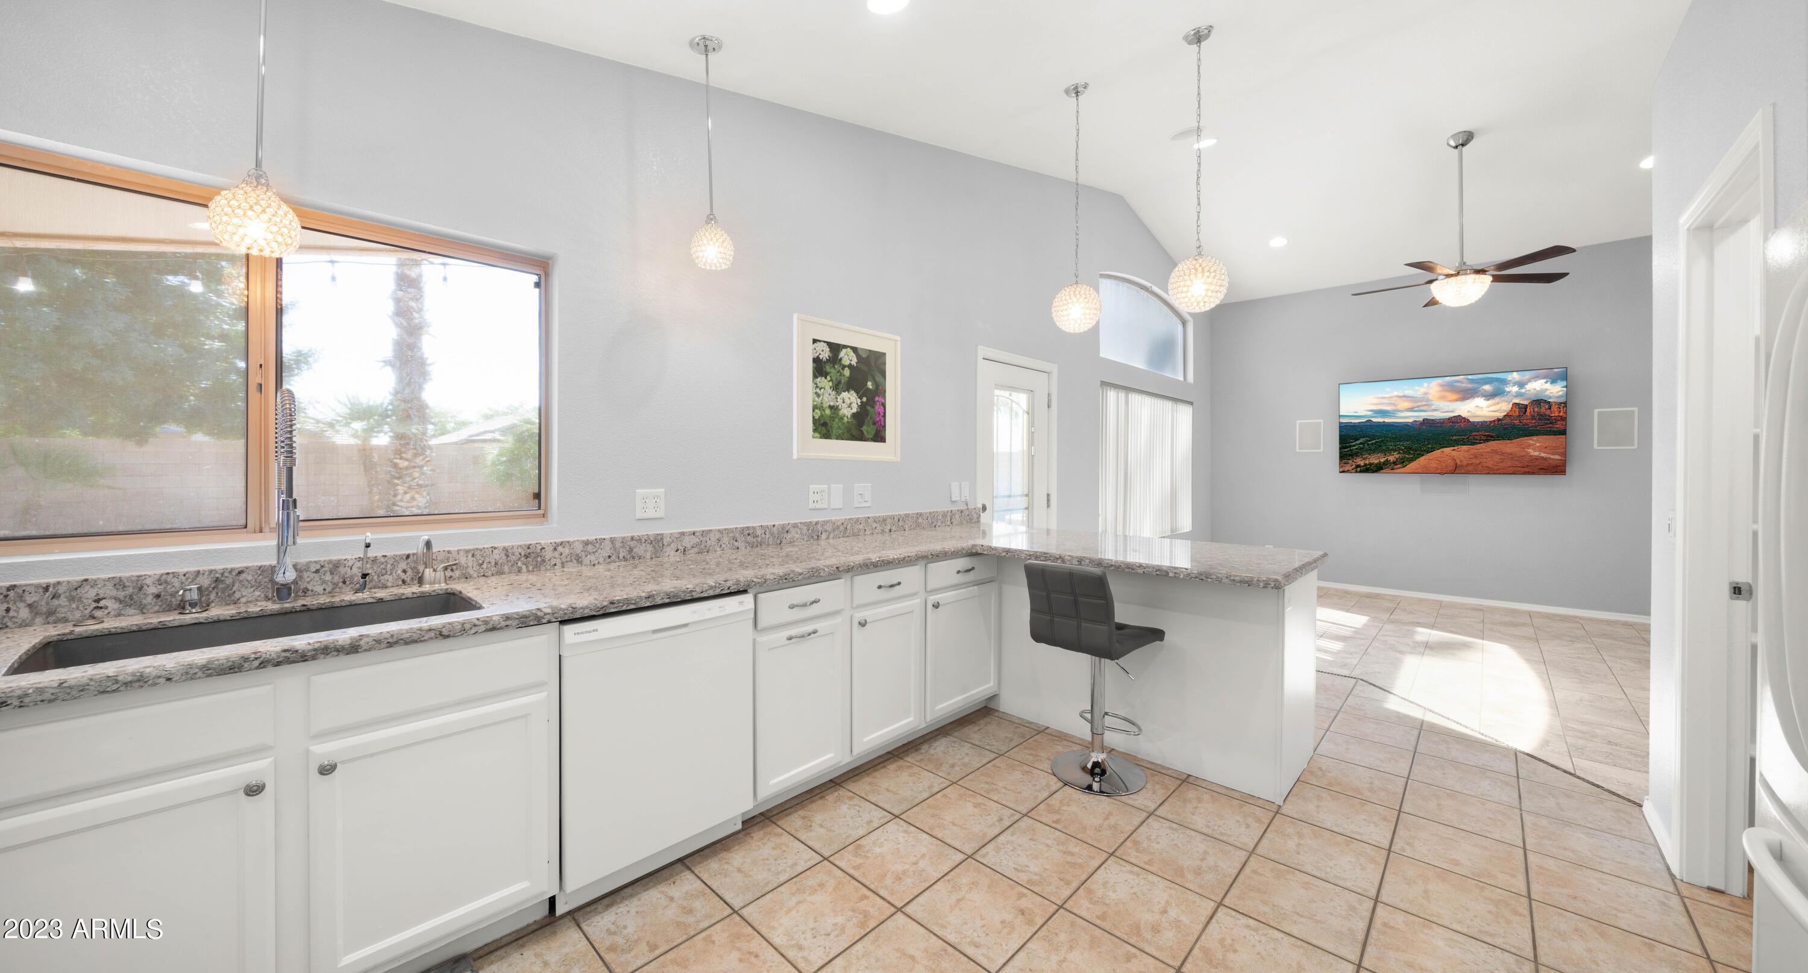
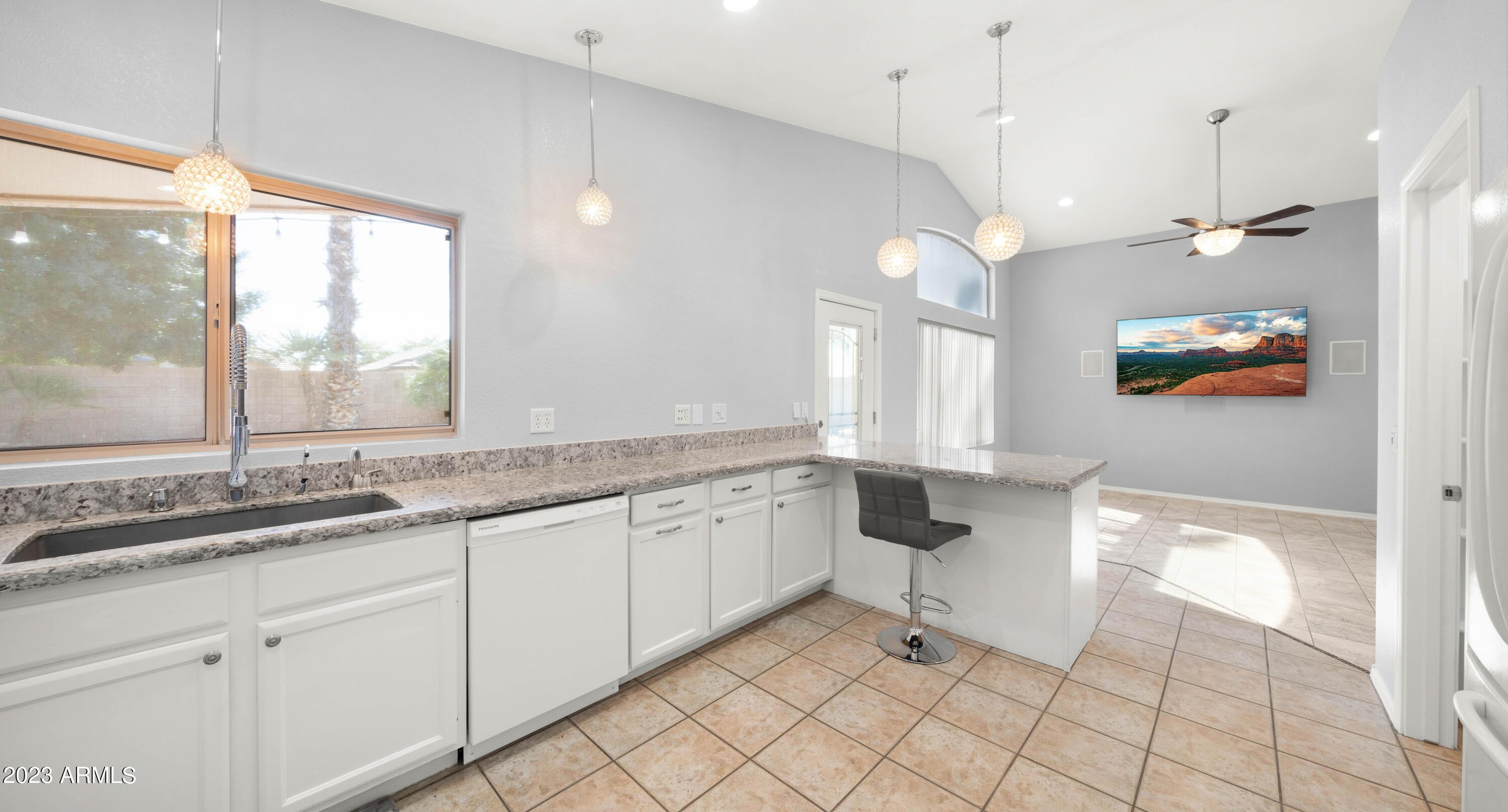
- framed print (850, 393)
